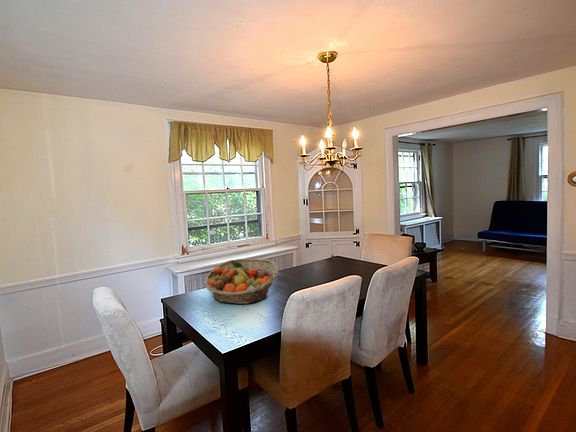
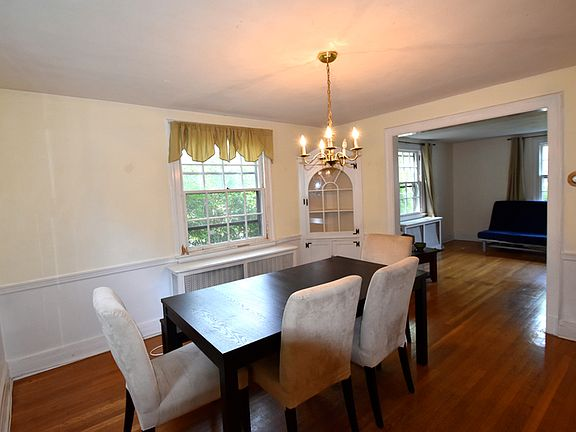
- fruit basket (241, 280)
